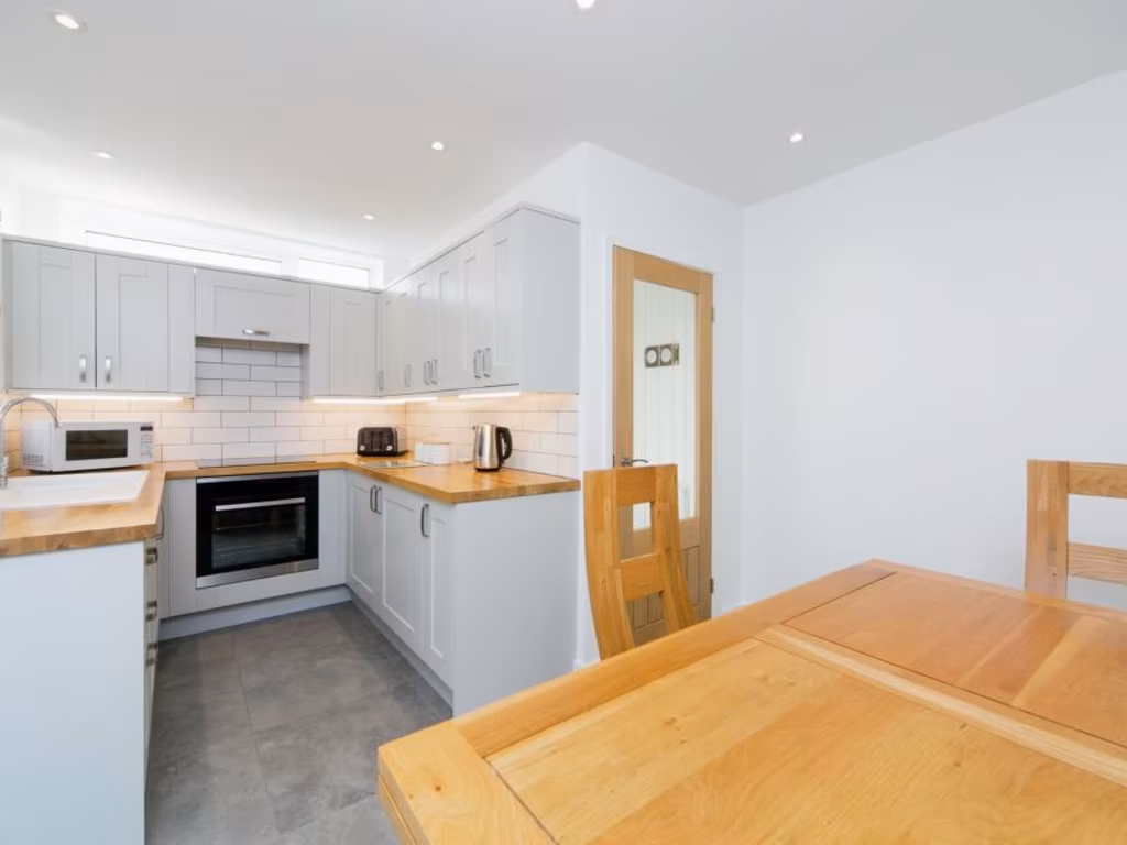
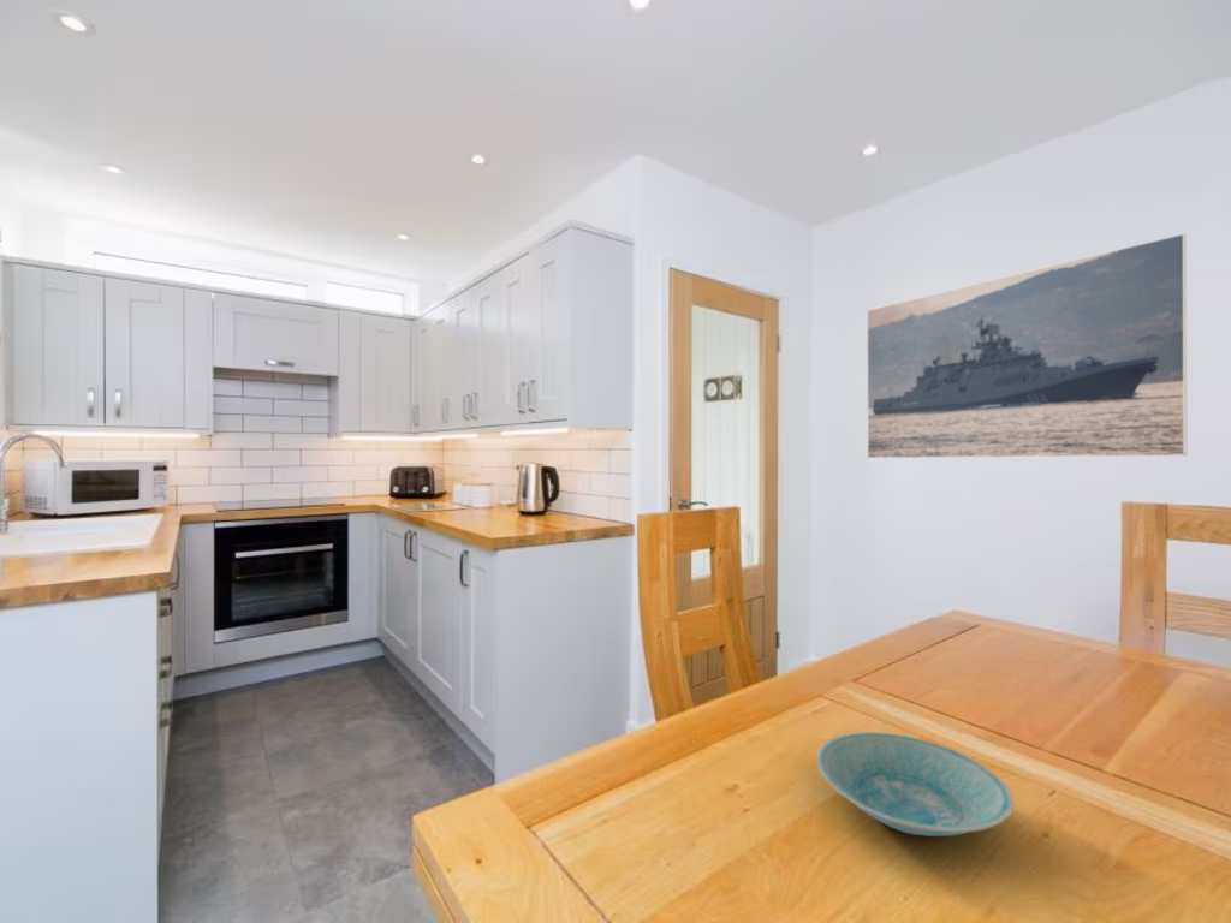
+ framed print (995, 368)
+ bowl (908, 791)
